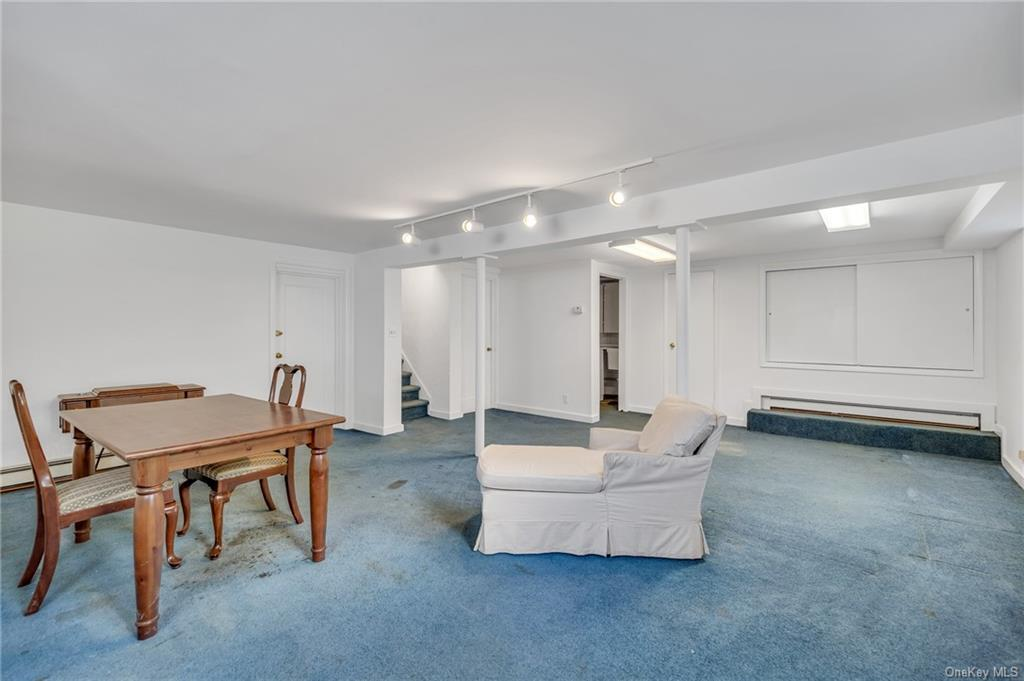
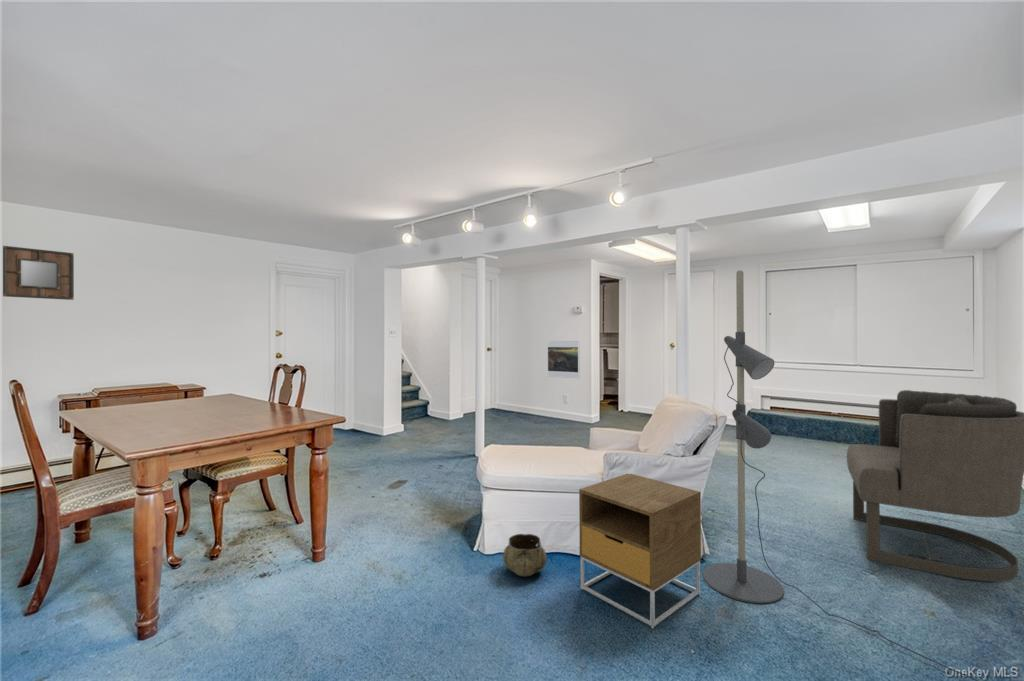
+ floor lamp (770, 437)
+ decorative bowl (524, 556)
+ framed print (563, 359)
+ home mirror (39, 273)
+ nightstand (639, 540)
+ armchair (933, 473)
